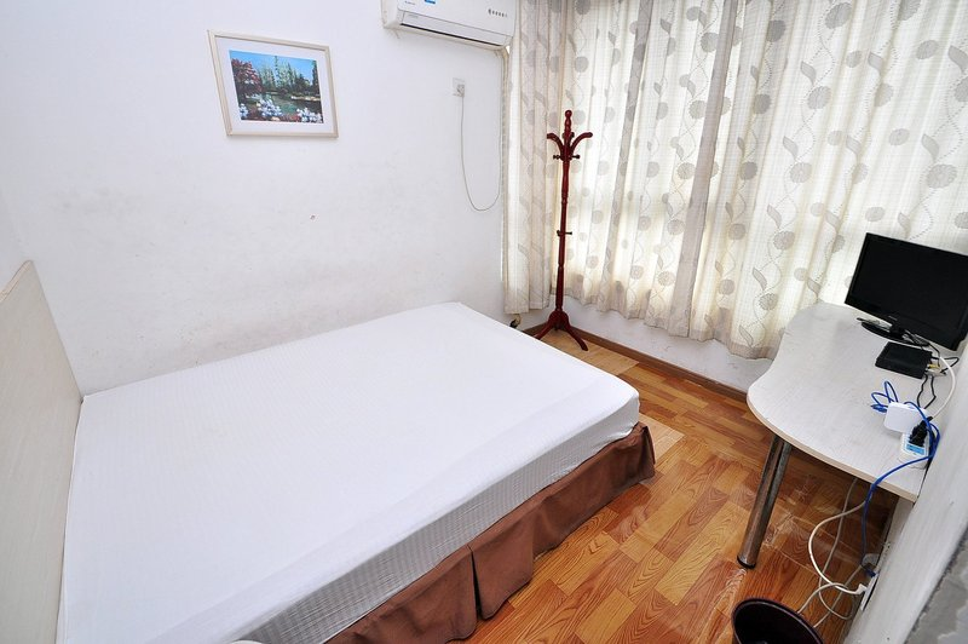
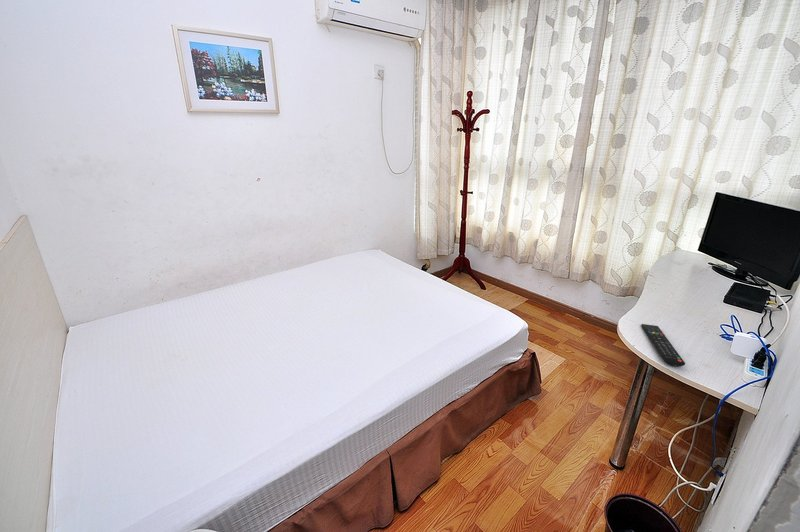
+ remote control (661, 343)
